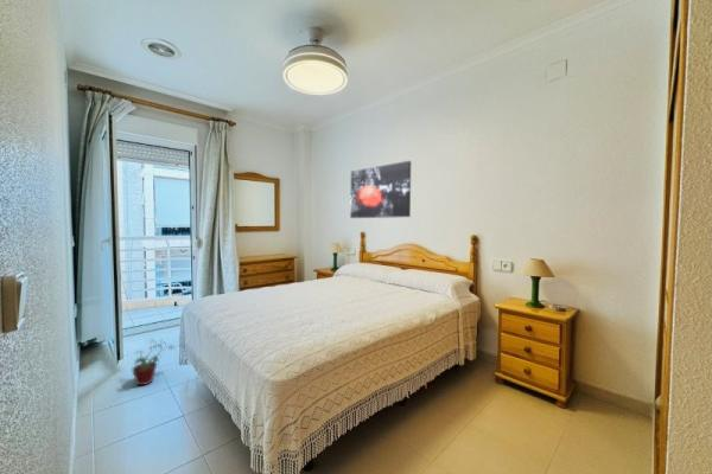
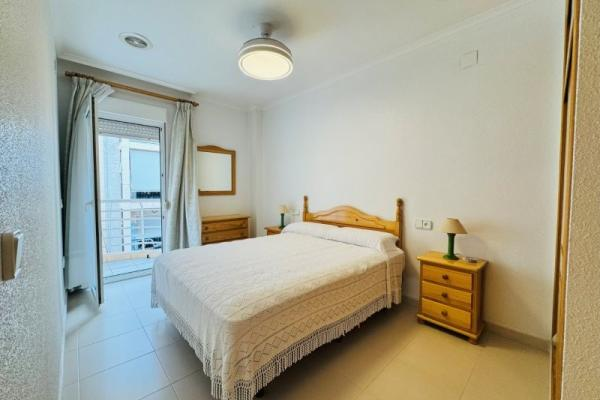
- wall art (377, 192)
- potted plant (154, 358)
